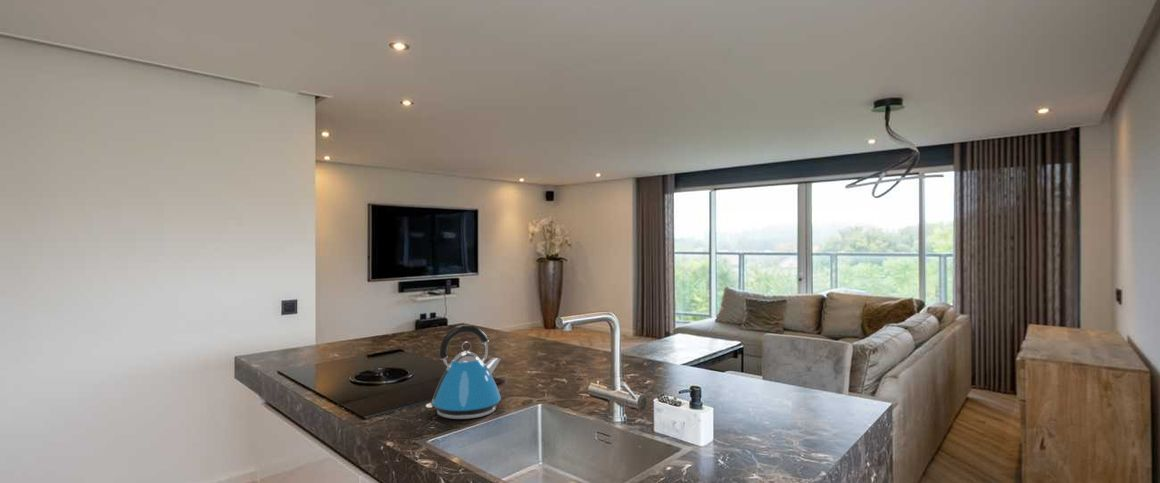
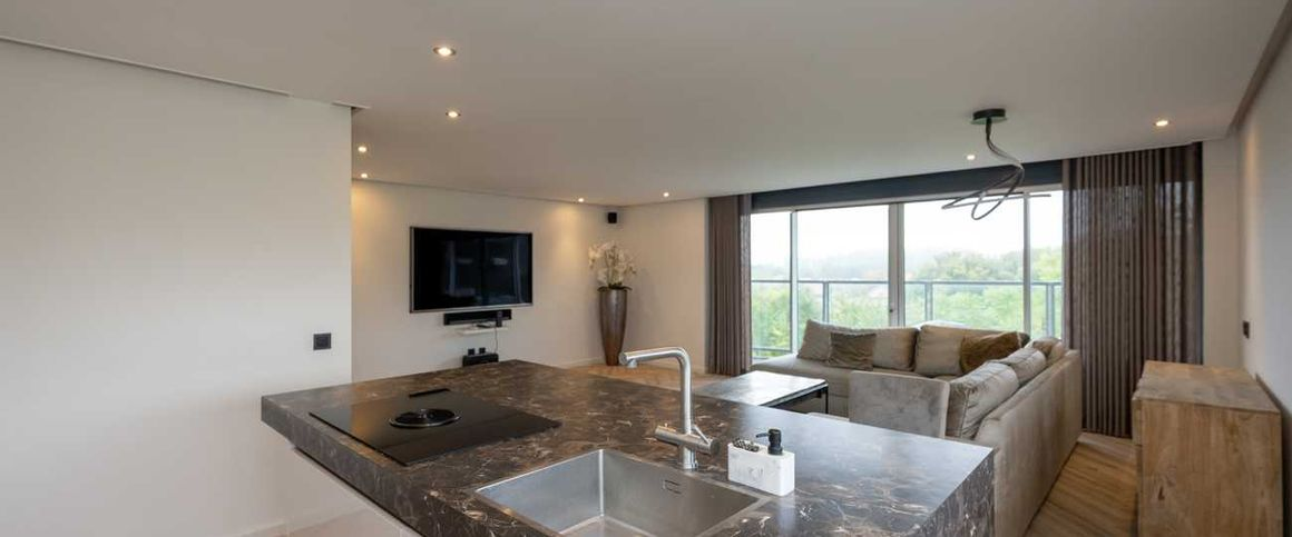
- kettle (464, 367)
